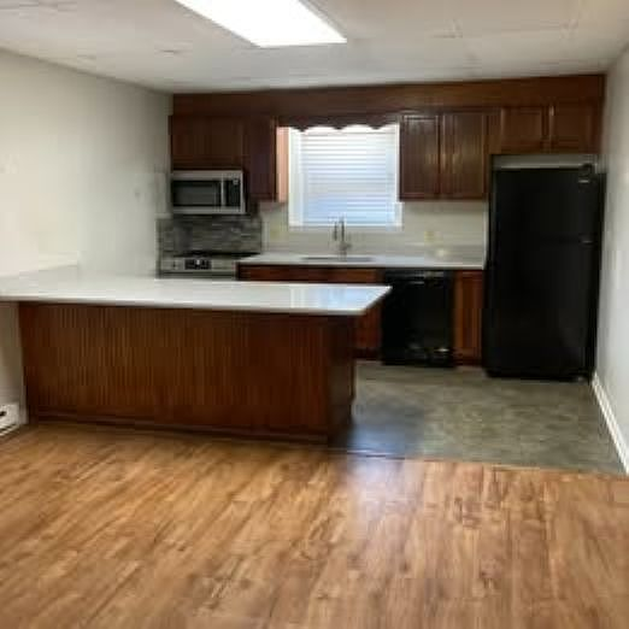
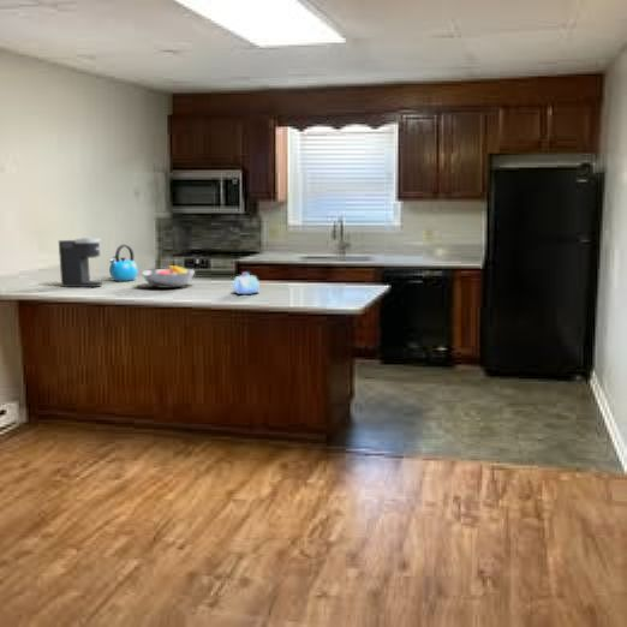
+ kettle (121, 262)
+ coffee maker (80, 262)
+ fruit bowl (168, 276)
+ teapot (245, 282)
